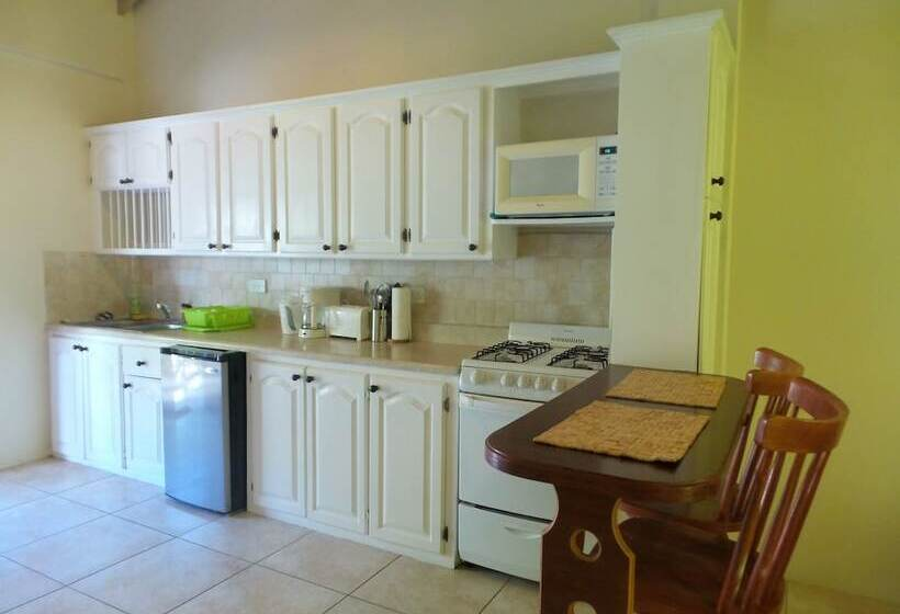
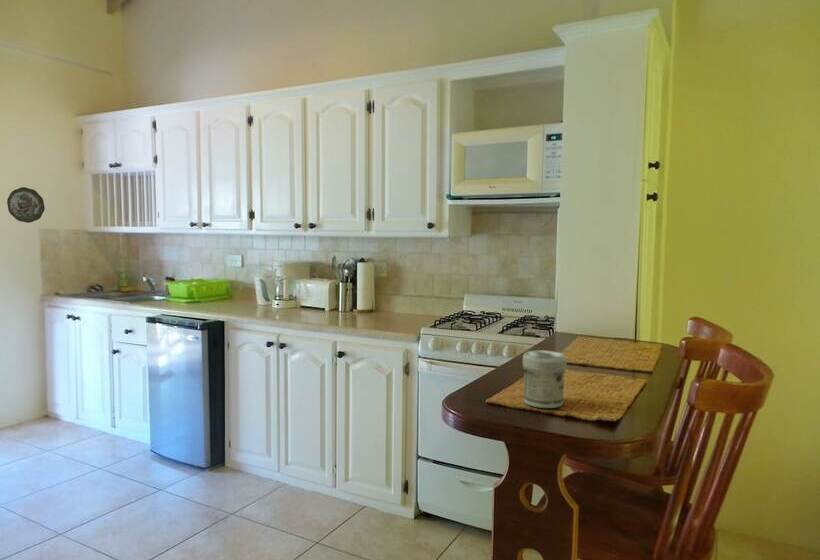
+ decorative plate (25, 205)
+ jar (544, 378)
